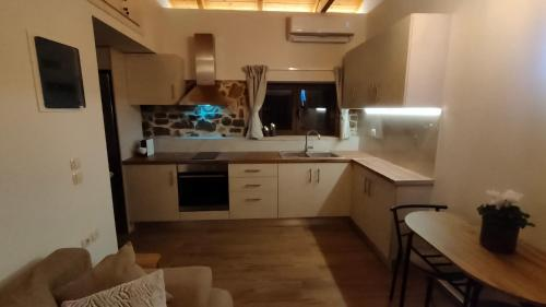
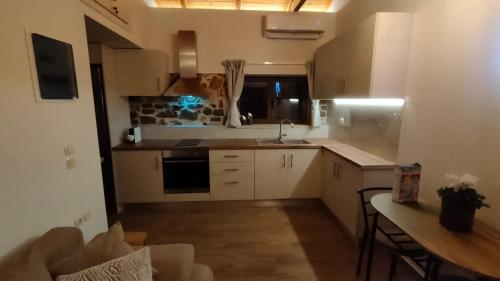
+ cereal box (406, 181)
